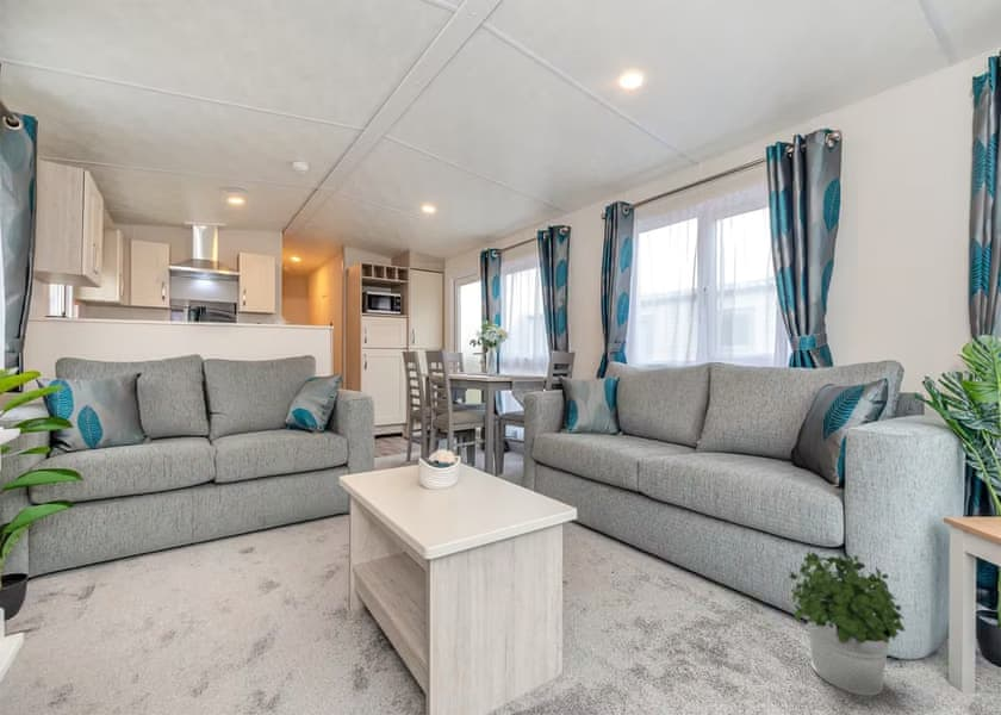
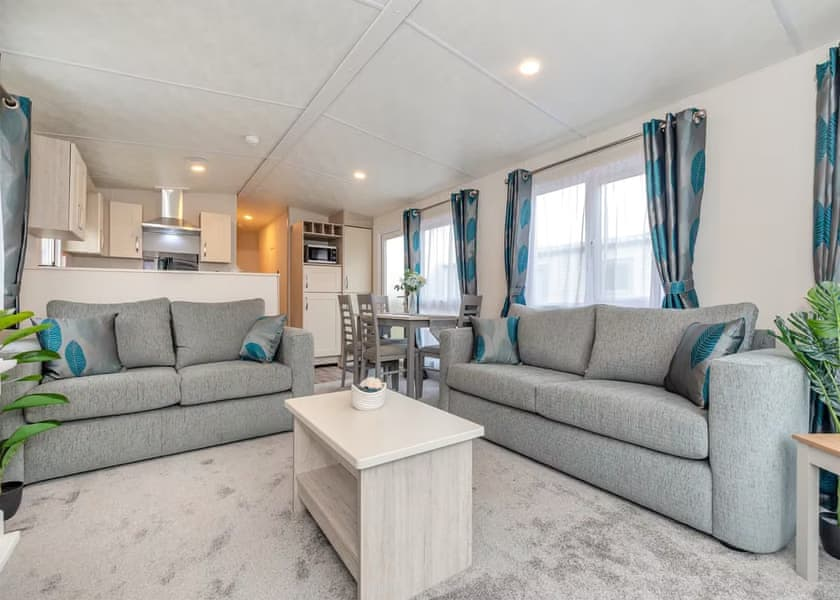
- potted plant (839, 615)
